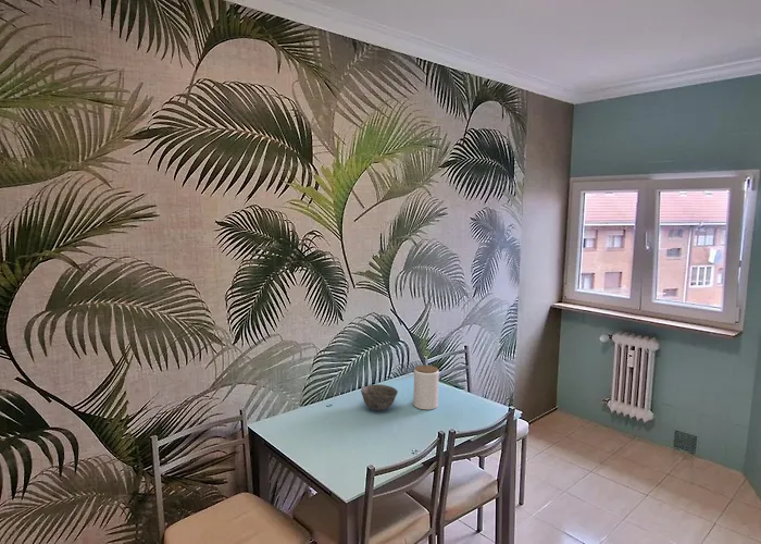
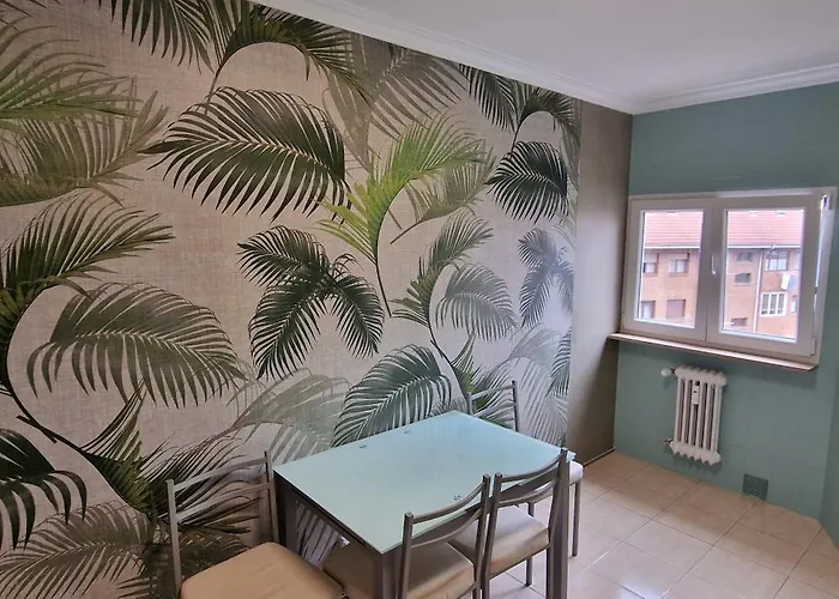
- jar (425, 386)
- bowl (378, 398)
